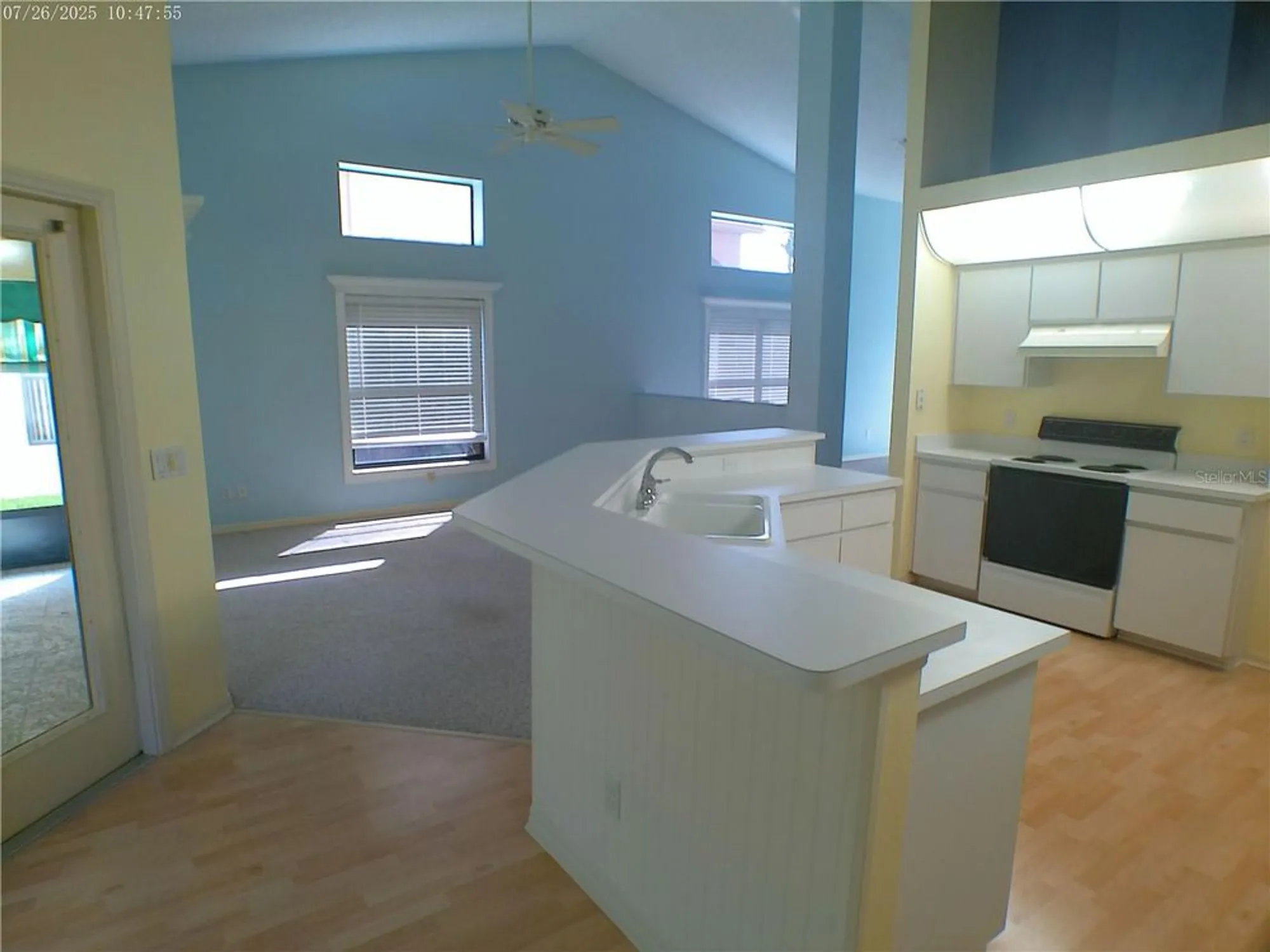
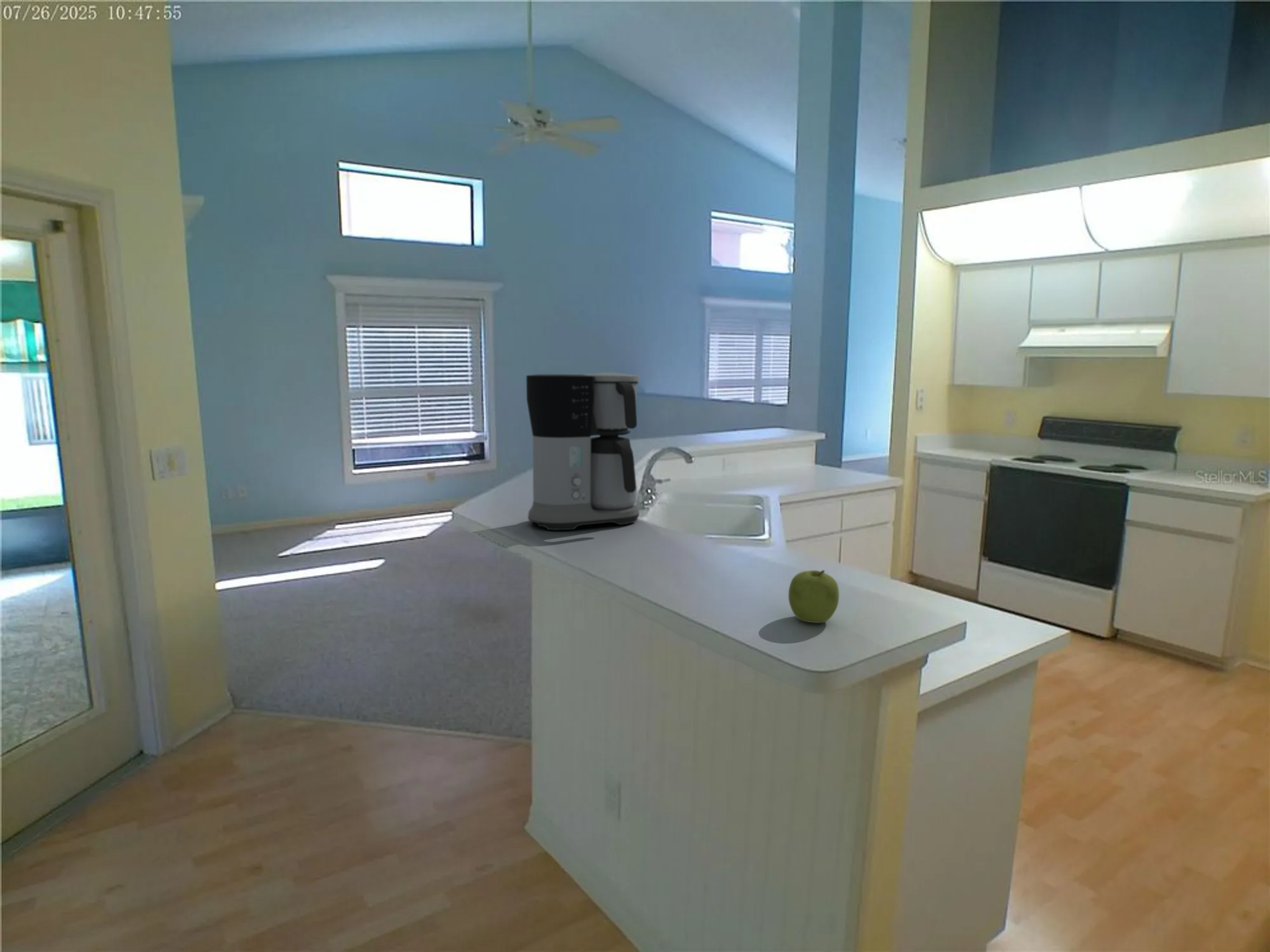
+ coffee maker (588, 449)
+ fruit (813, 594)
